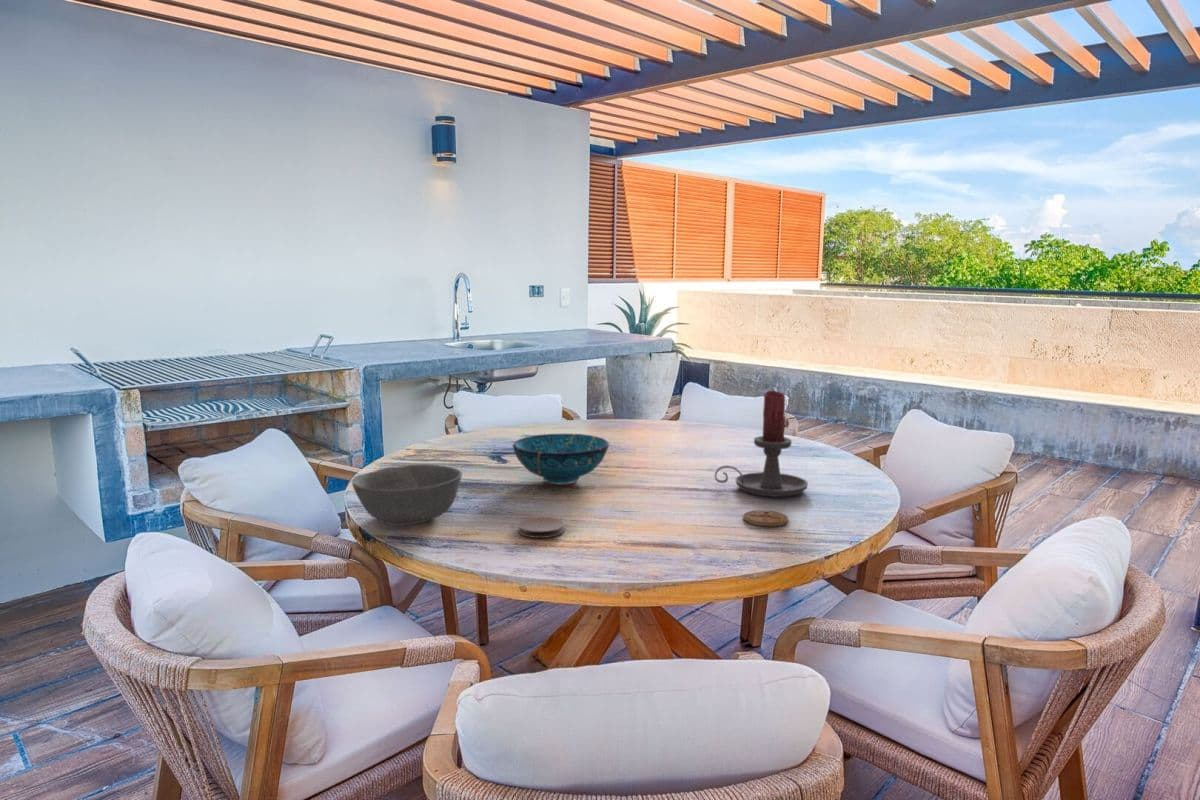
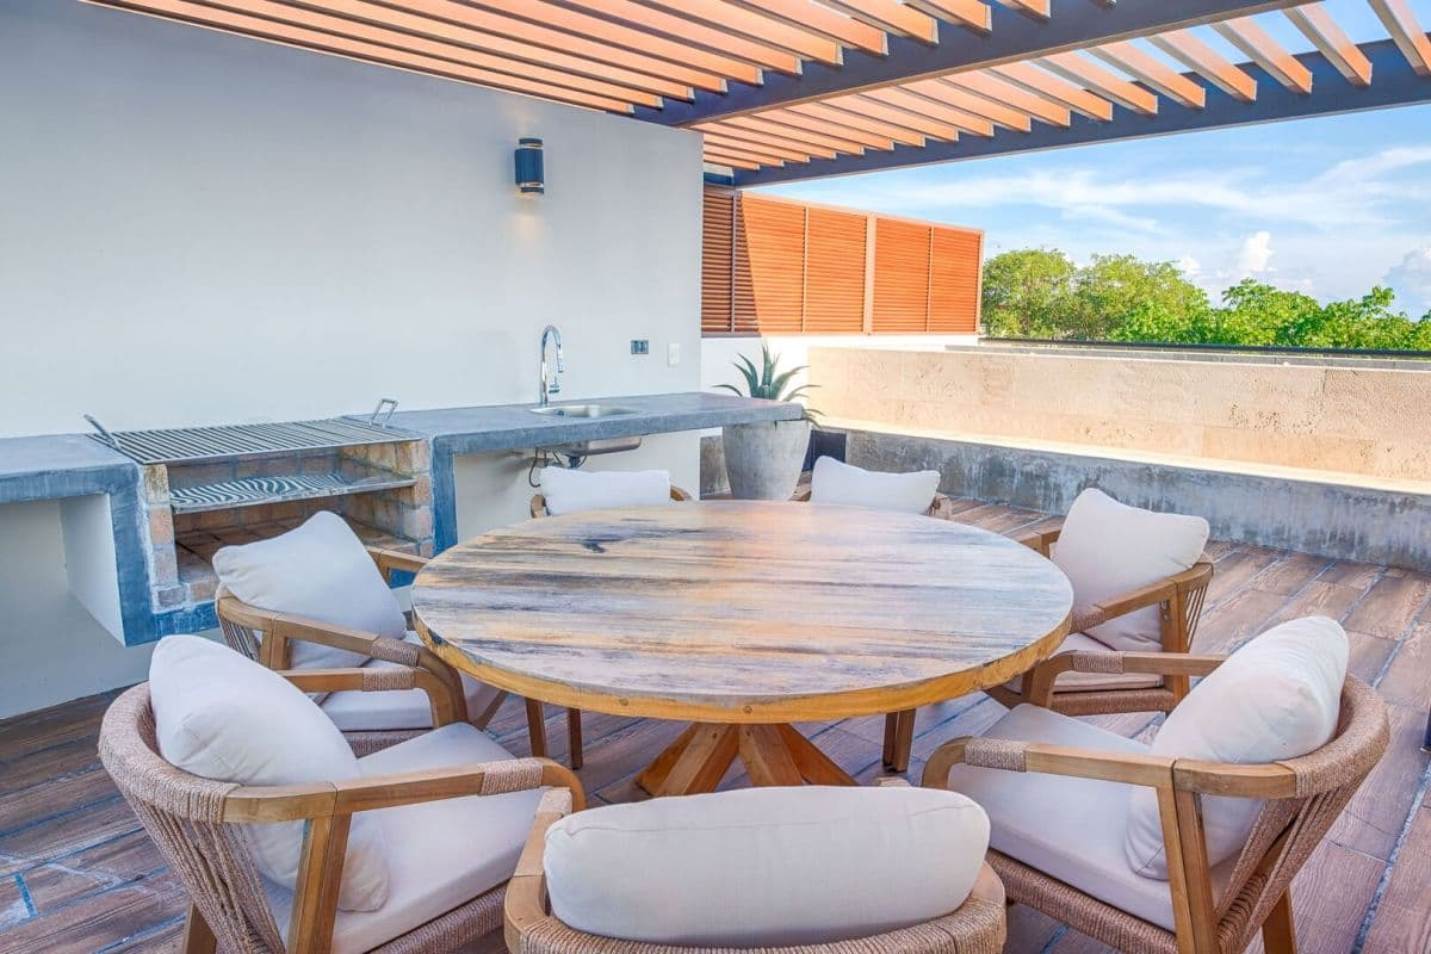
- coaster (541, 526)
- decorative bowl (561, 461)
- coaster (765, 518)
- bowl (408, 496)
- candle holder (762, 440)
